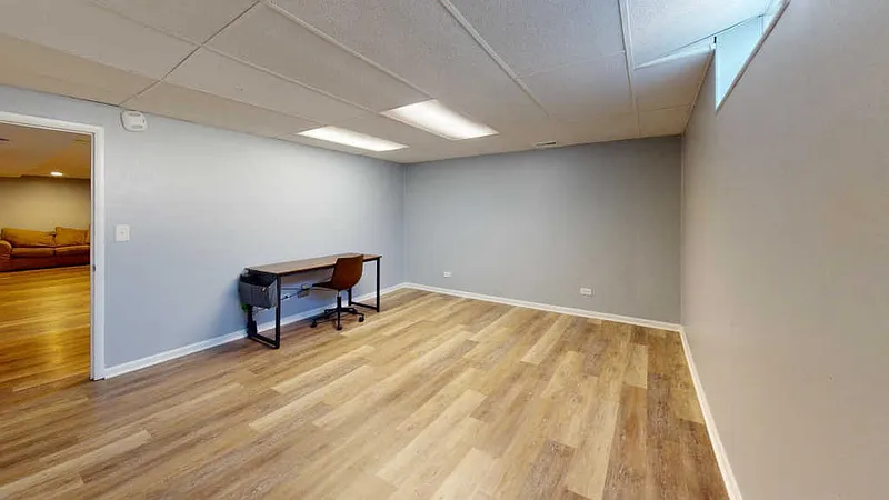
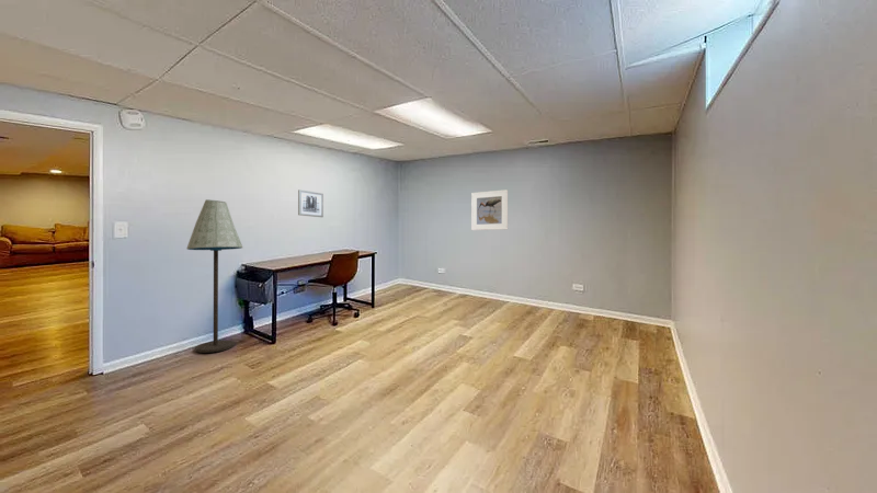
+ floor lamp (215, 273)
+ wall art (310, 204)
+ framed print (489, 210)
